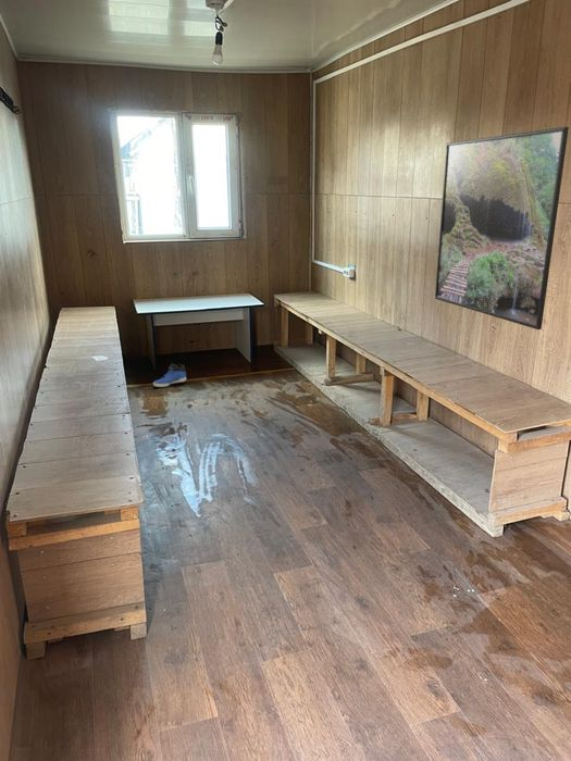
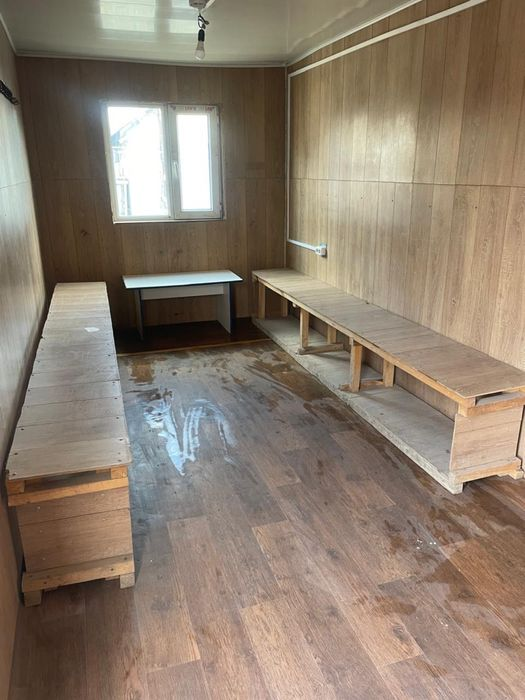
- sneaker (169, 374)
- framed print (489, 228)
